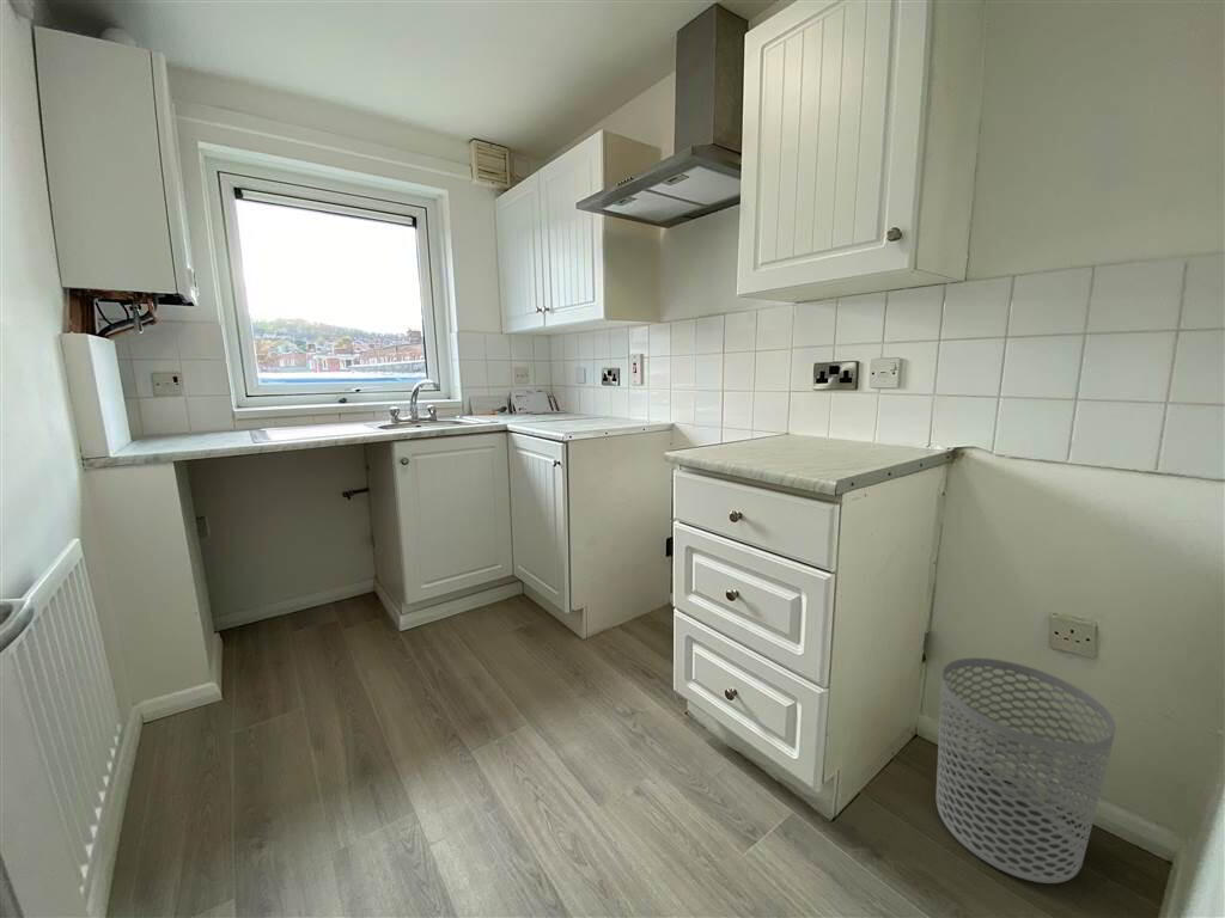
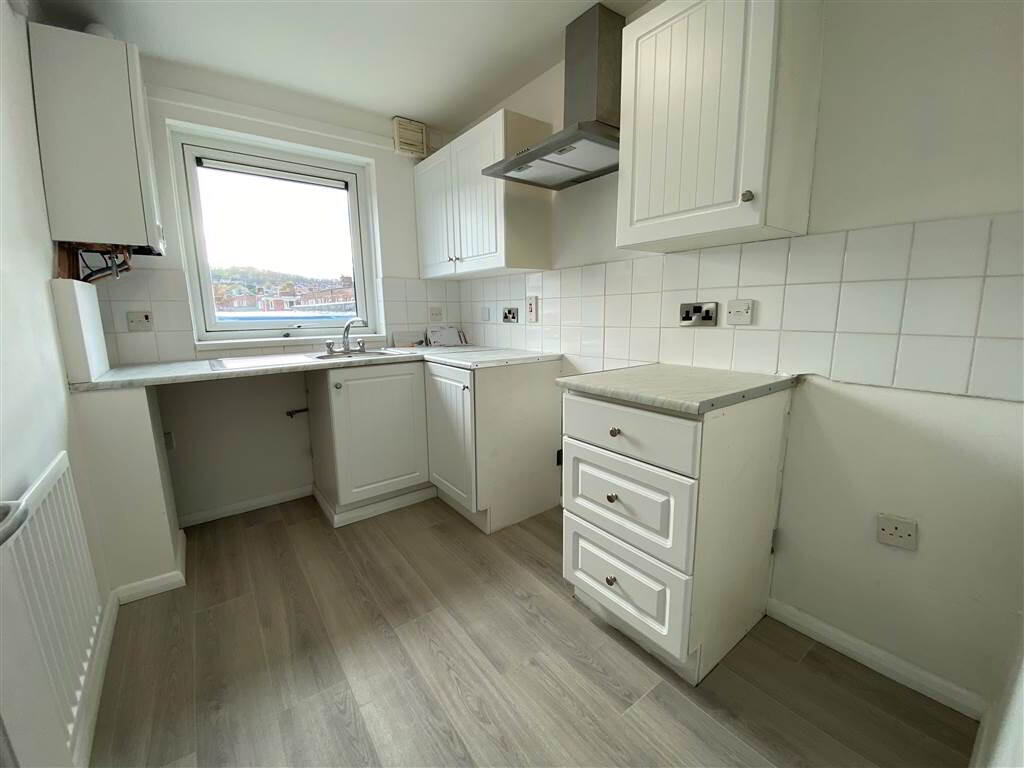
- waste bin (1012, 763)
